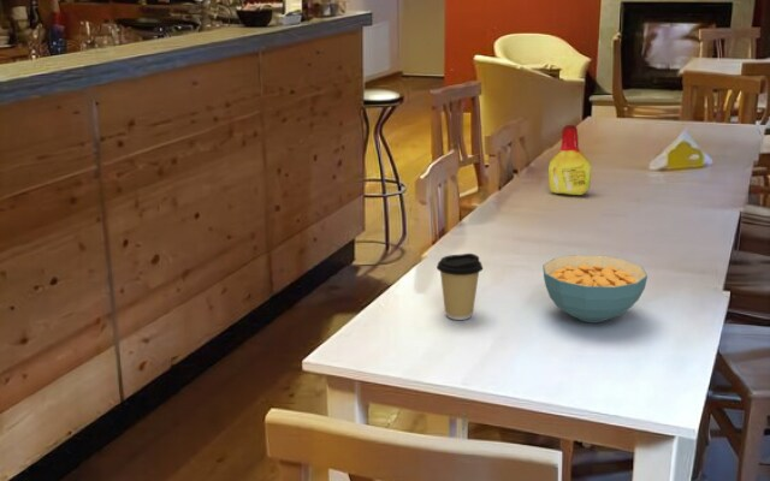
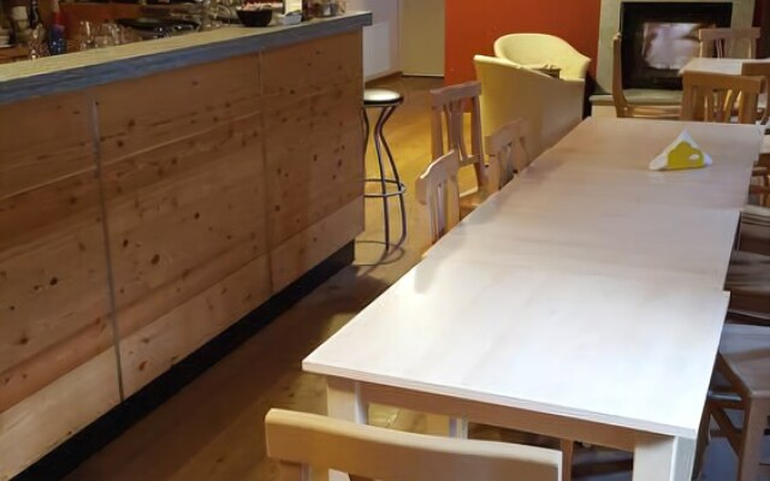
- bottle (569, 160)
- cereal bowl (592, 293)
- coffee cup (458, 286)
